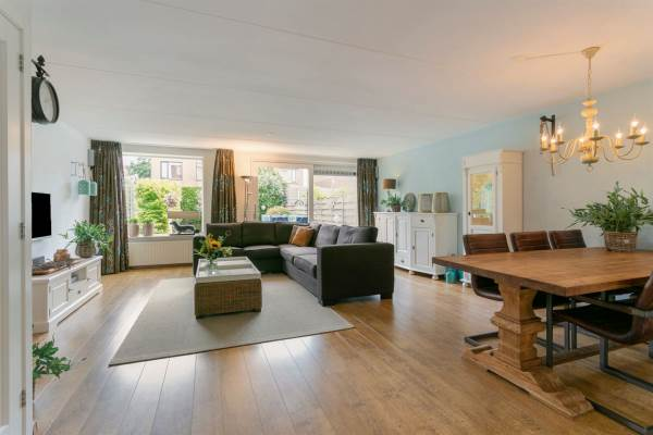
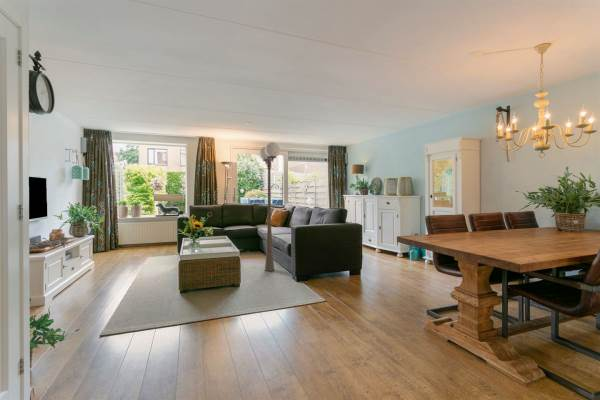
+ floor lamp (269, 207)
